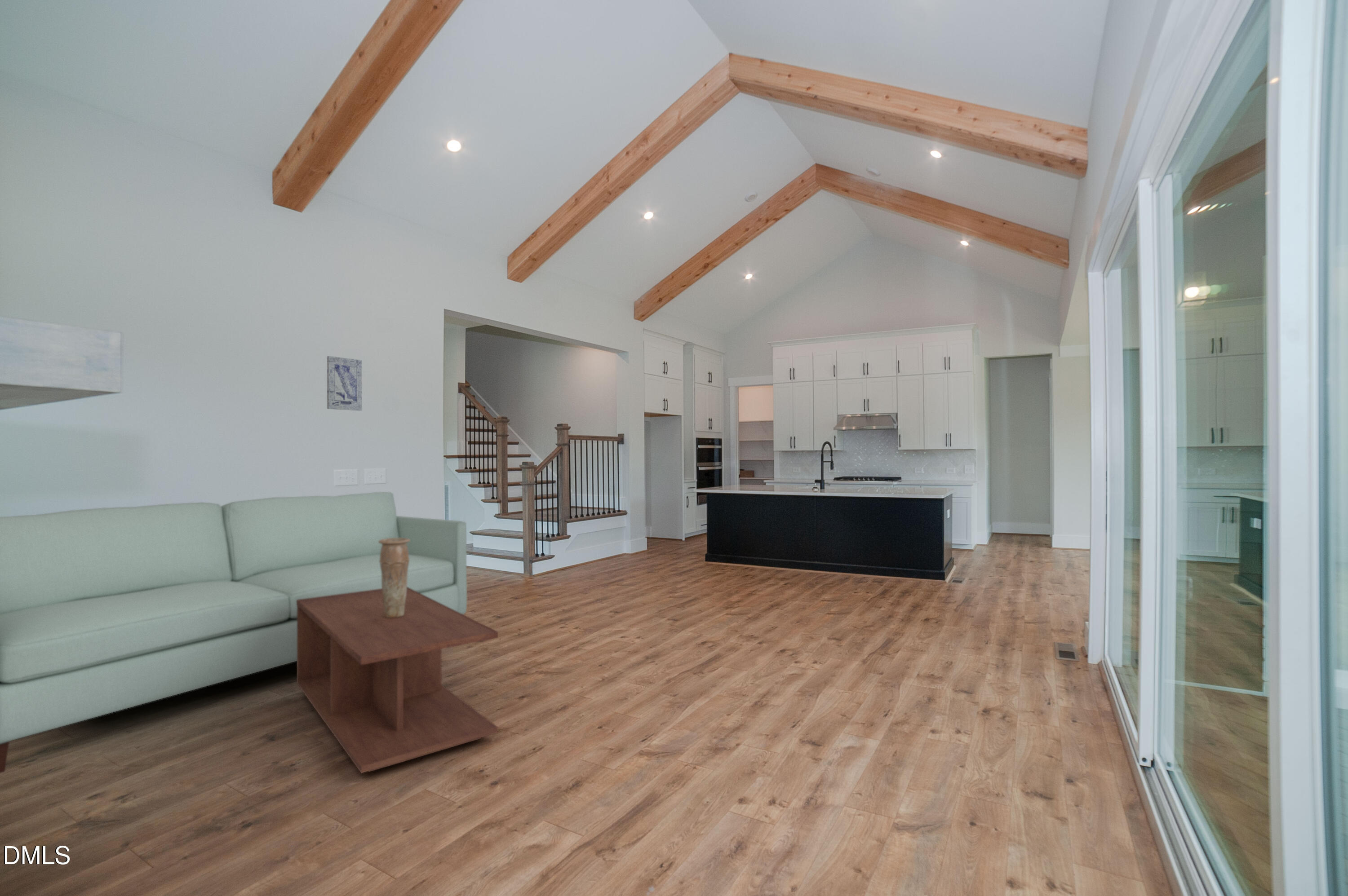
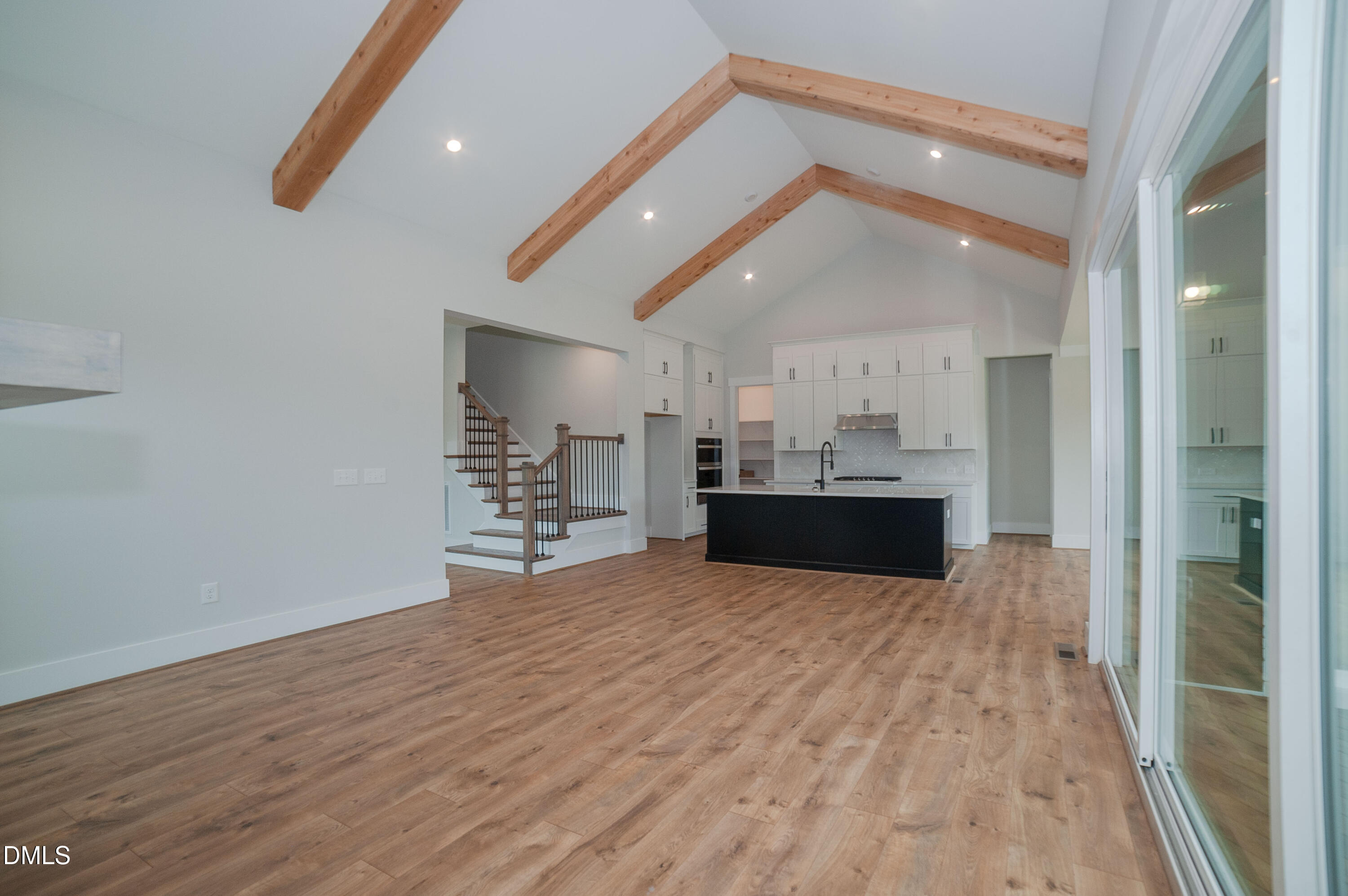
- coffee table (387, 665)
- vase (394, 577)
- wall art (345, 384)
- sofa (246, 587)
